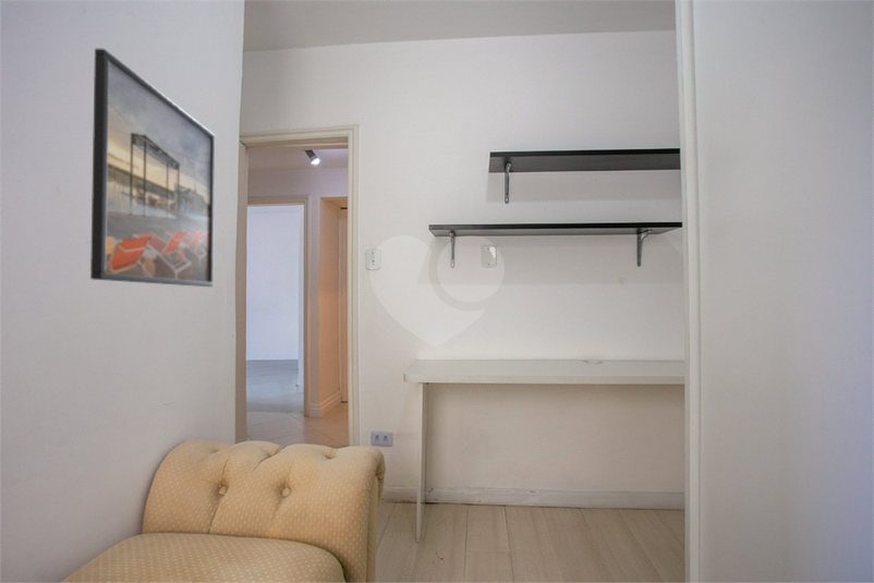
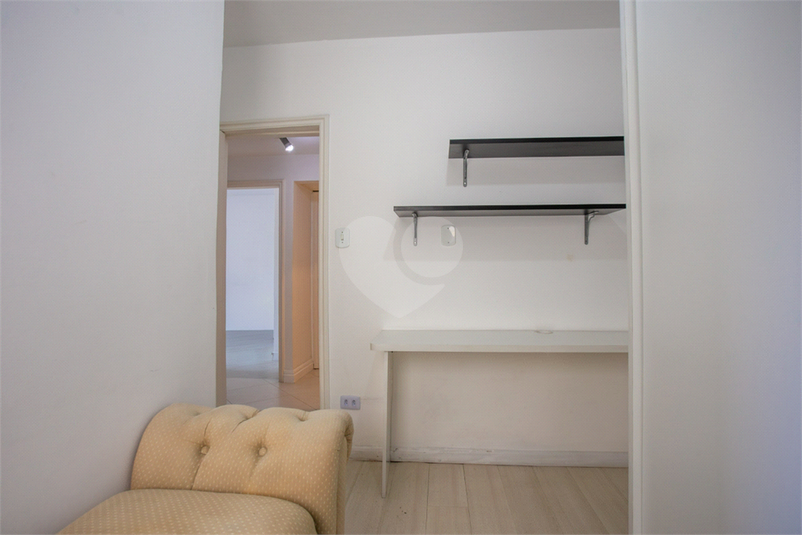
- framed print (166, 191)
